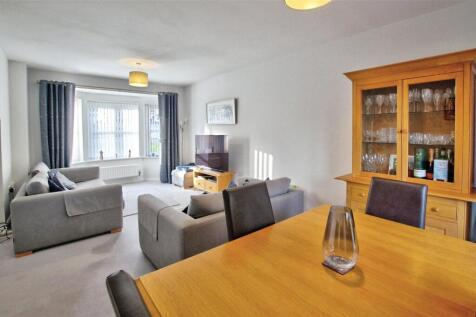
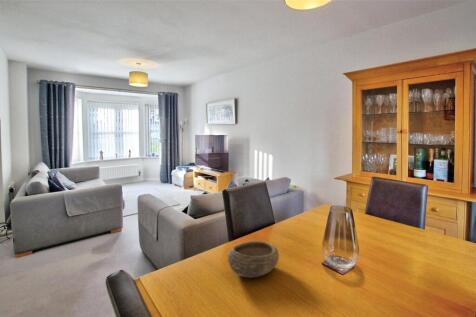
+ bowl (253, 258)
